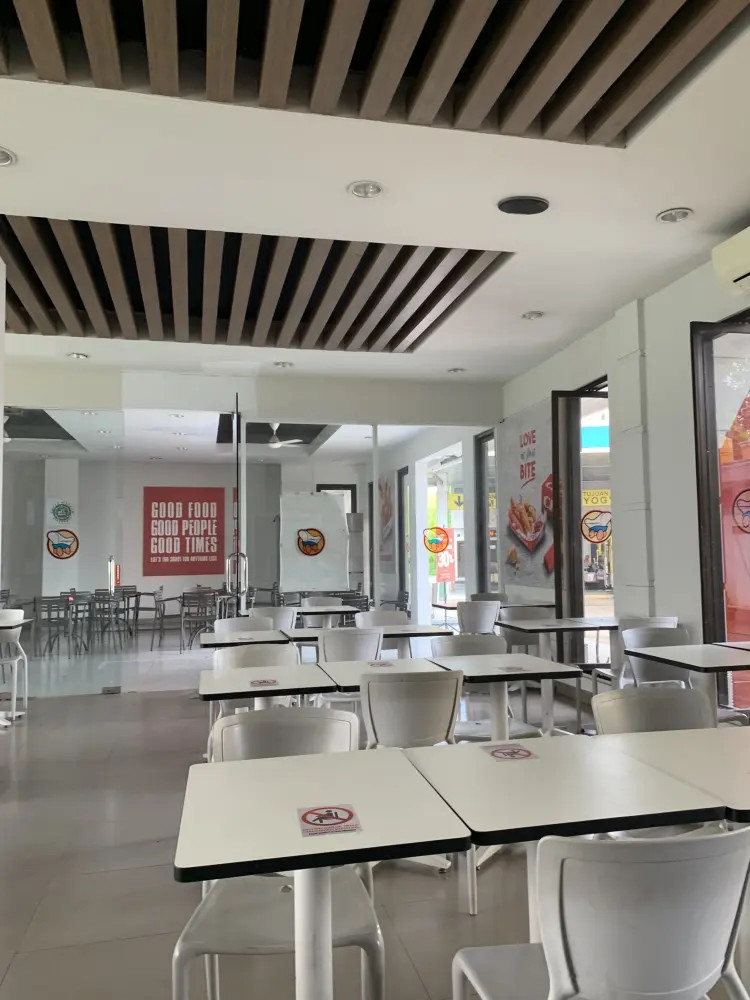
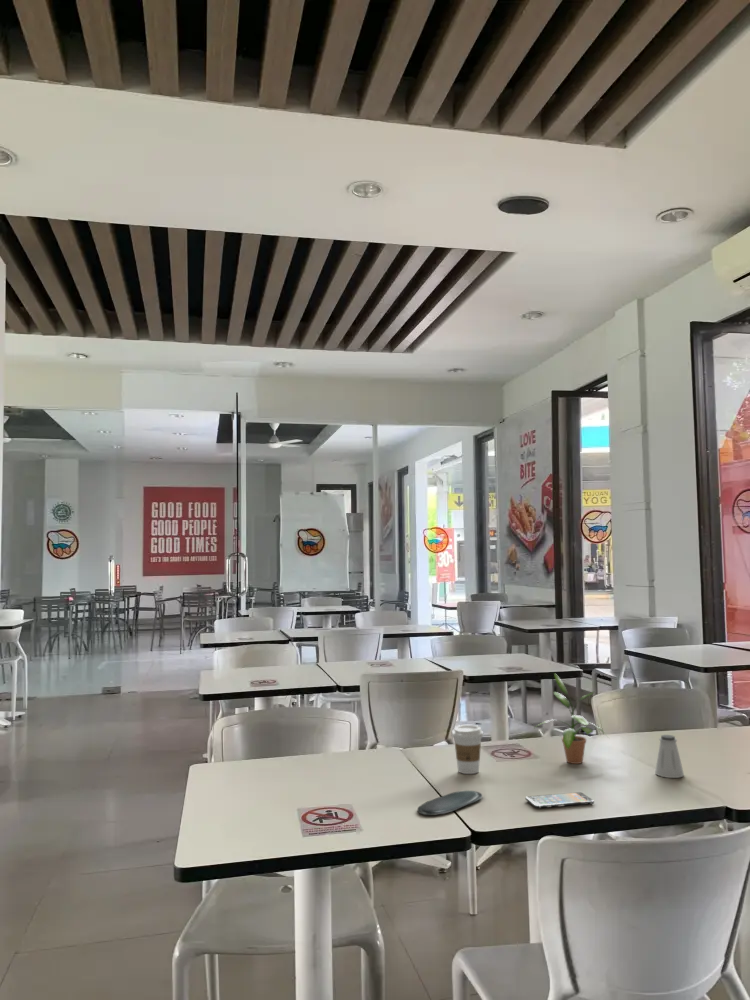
+ coffee cup (467, 749)
+ smartphone (559, 800)
+ oval tray (450, 802)
+ potted plant (572, 716)
+ saltshaker (668, 755)
